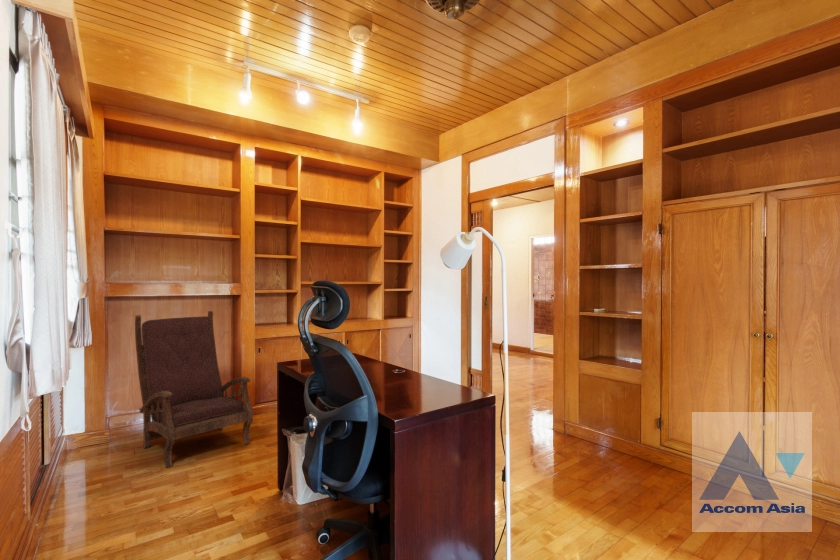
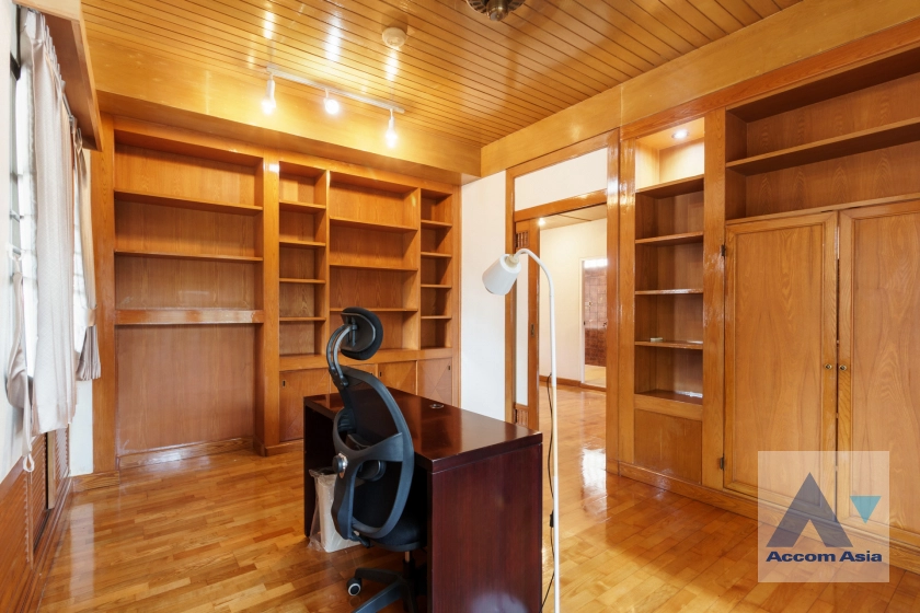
- armchair (193, 379)
